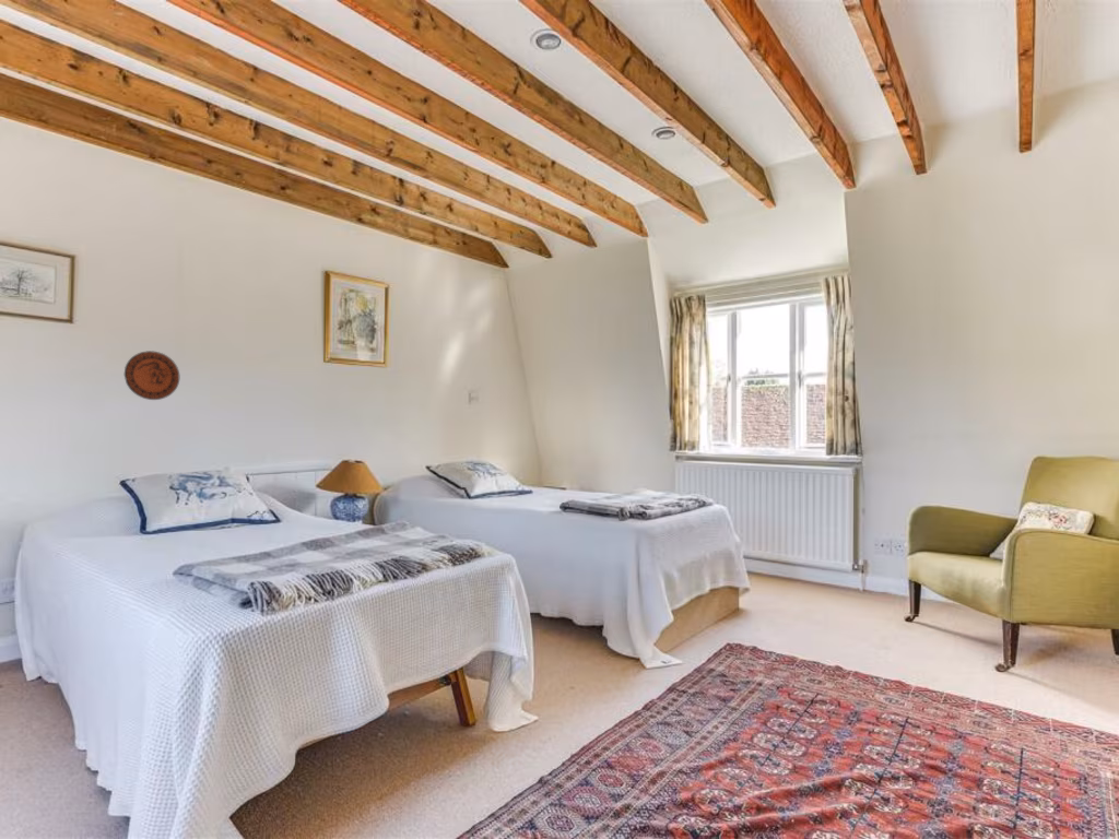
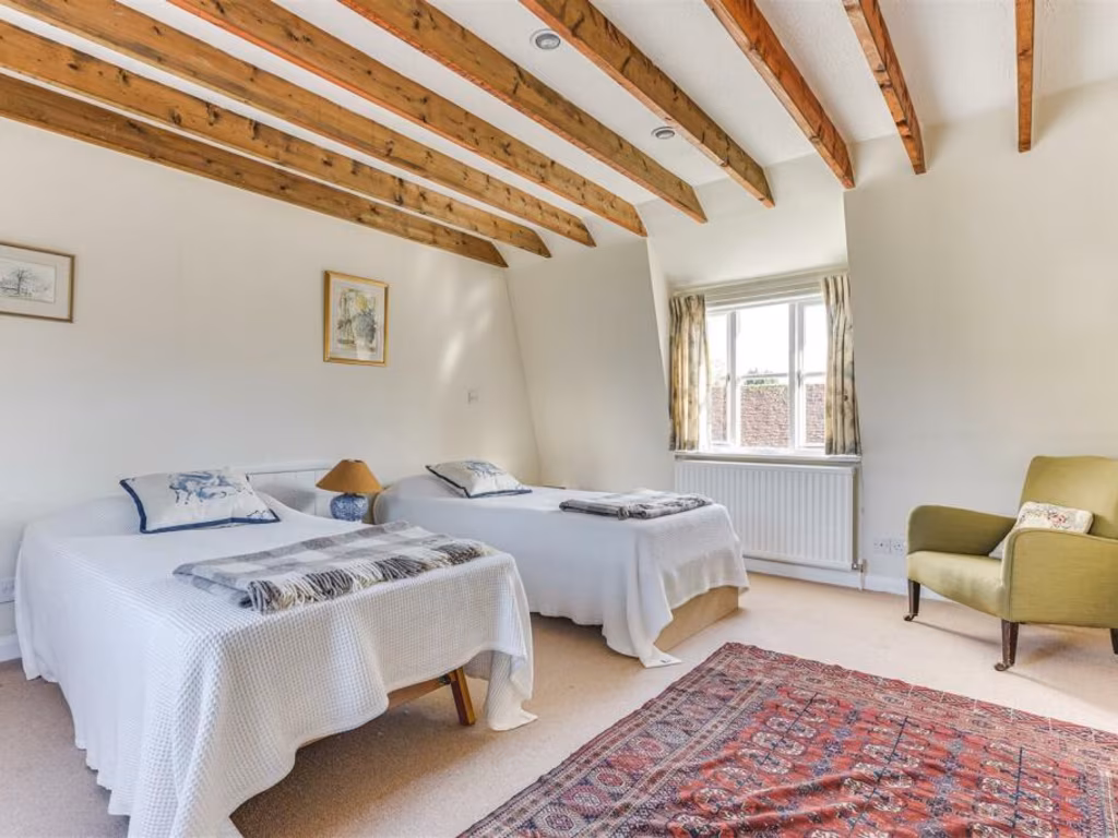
- decorative plate (152, 375)
